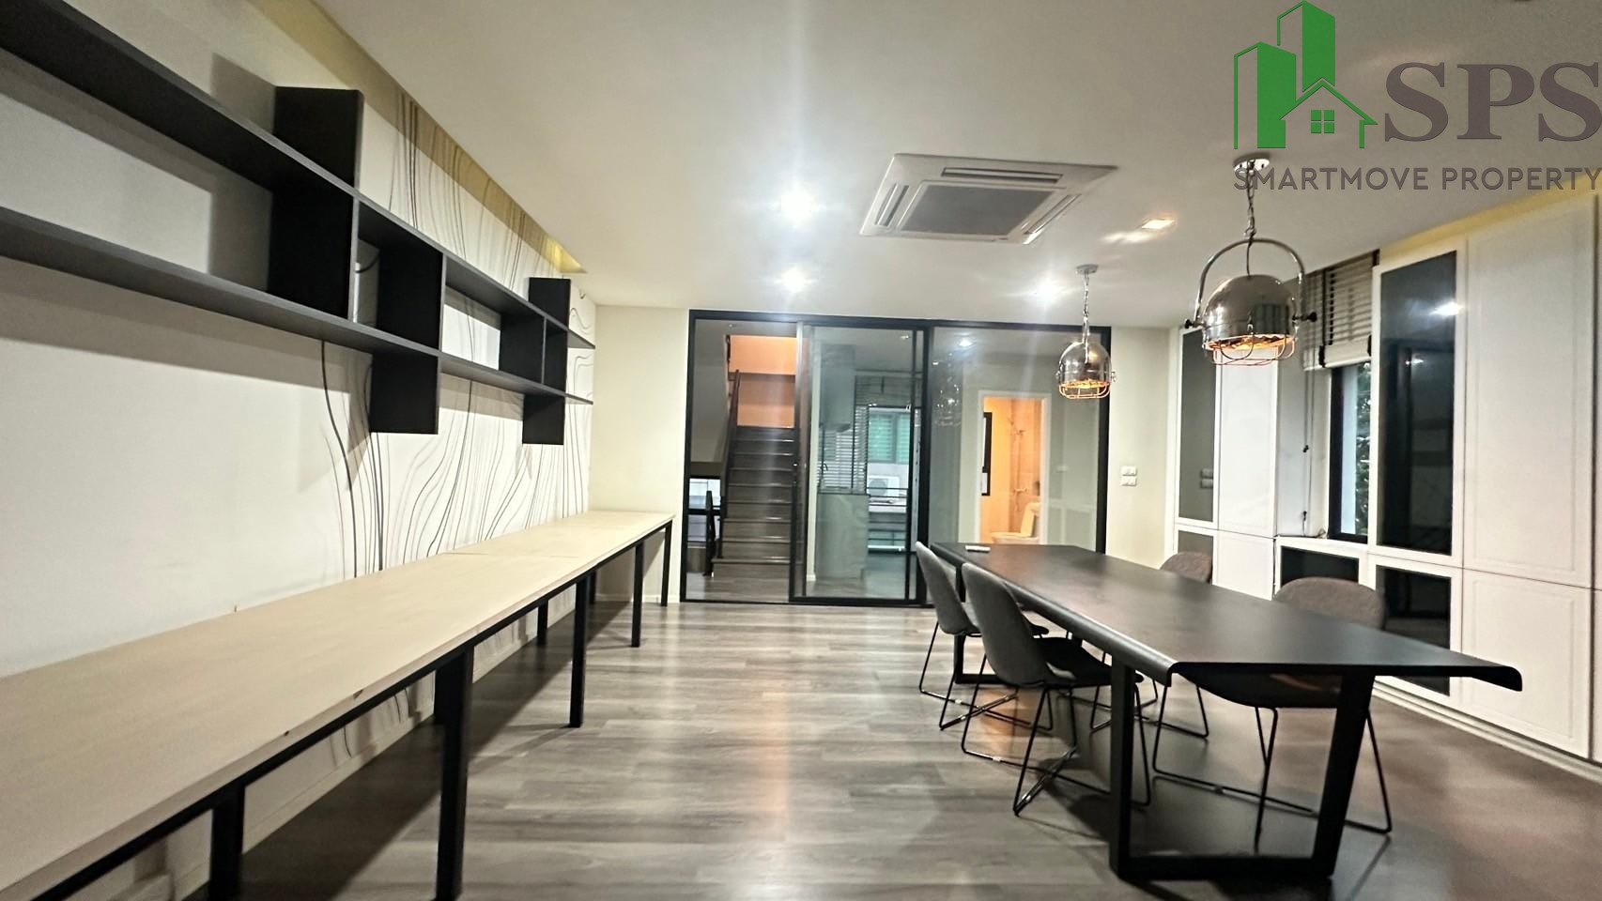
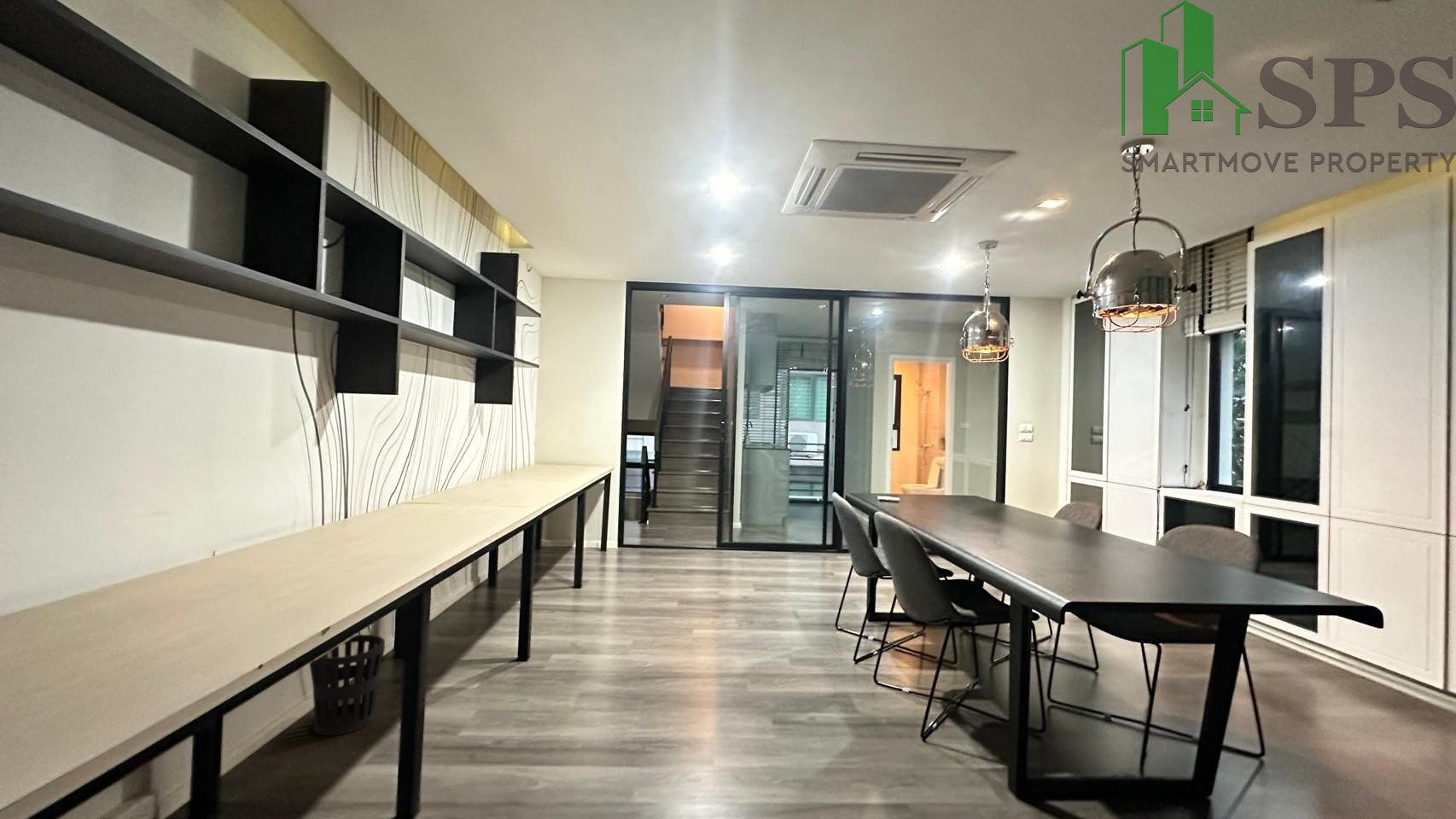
+ wastebasket (346, 683)
